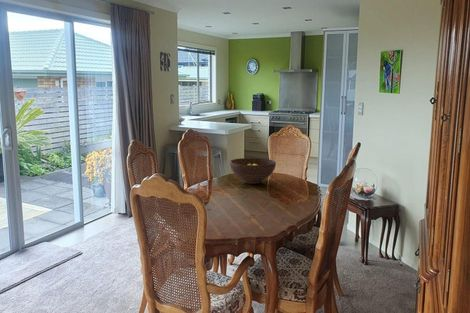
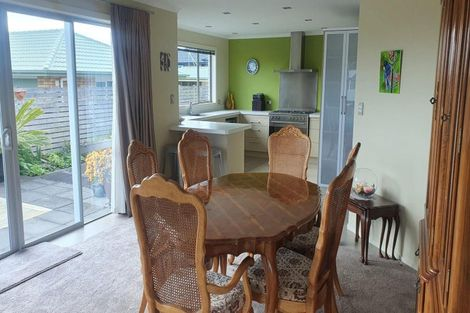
- fruit bowl (252, 171)
